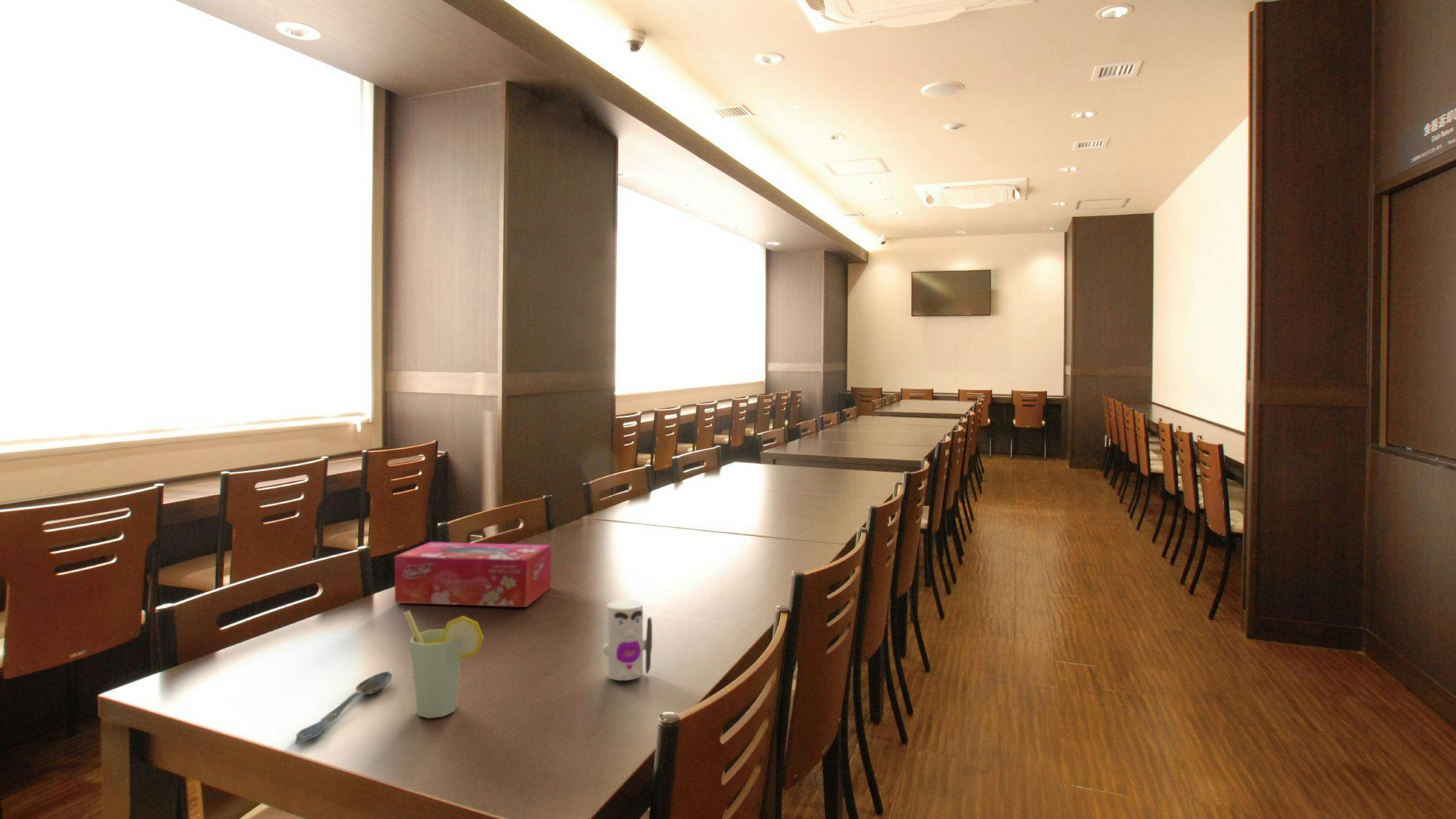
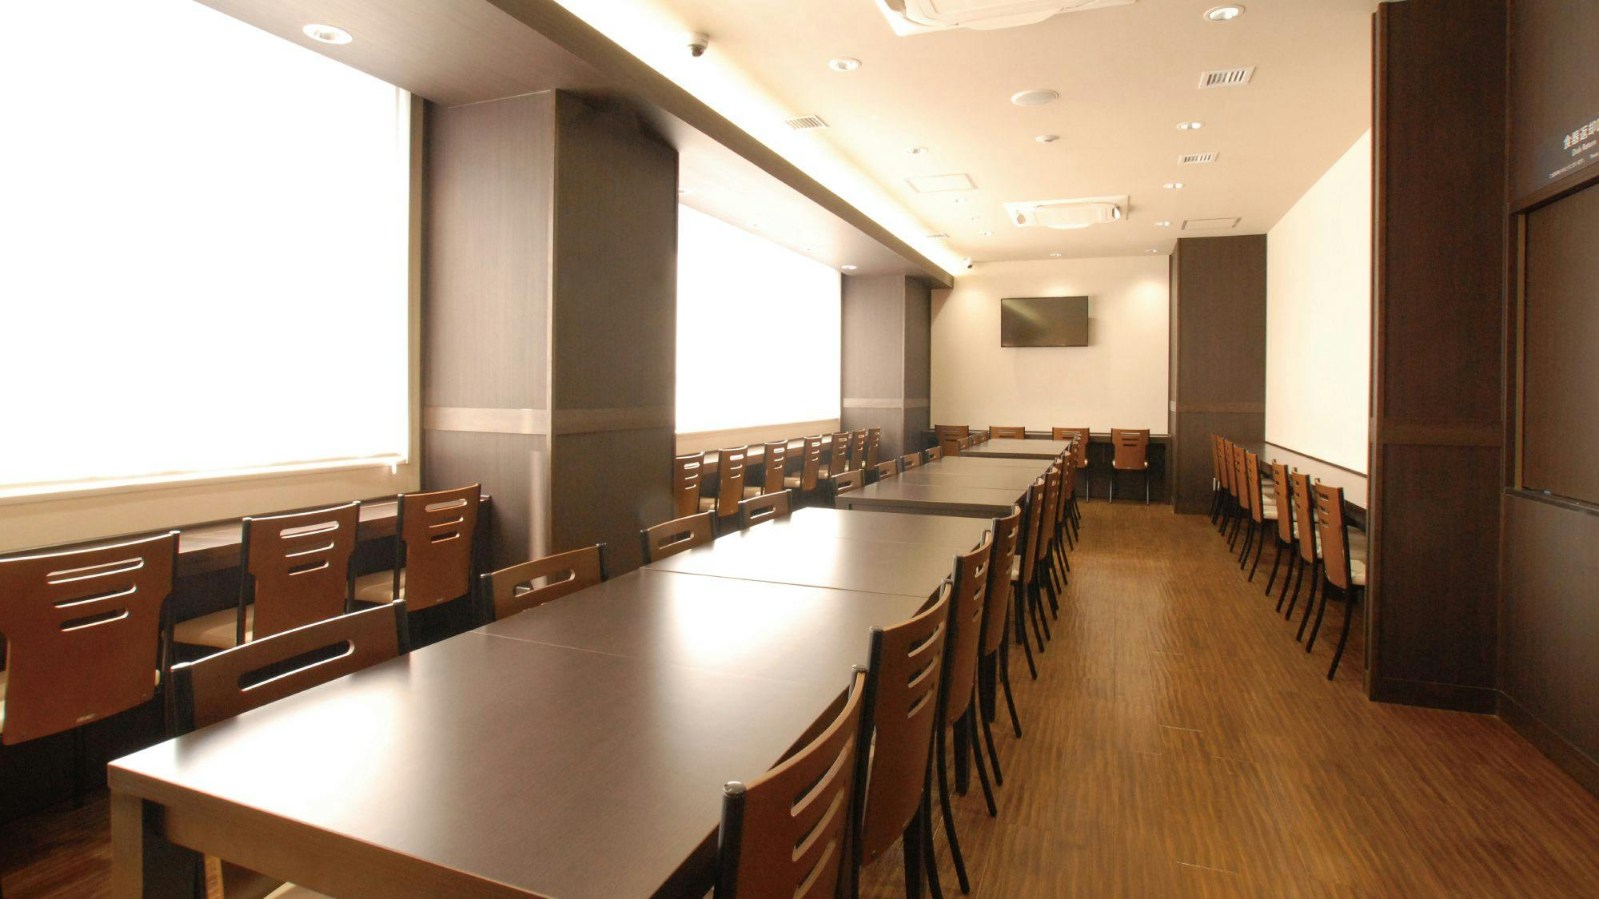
- tissue box (475, 572)
- cup (443, 661)
- spoon (347, 704)
- toy (625, 638)
